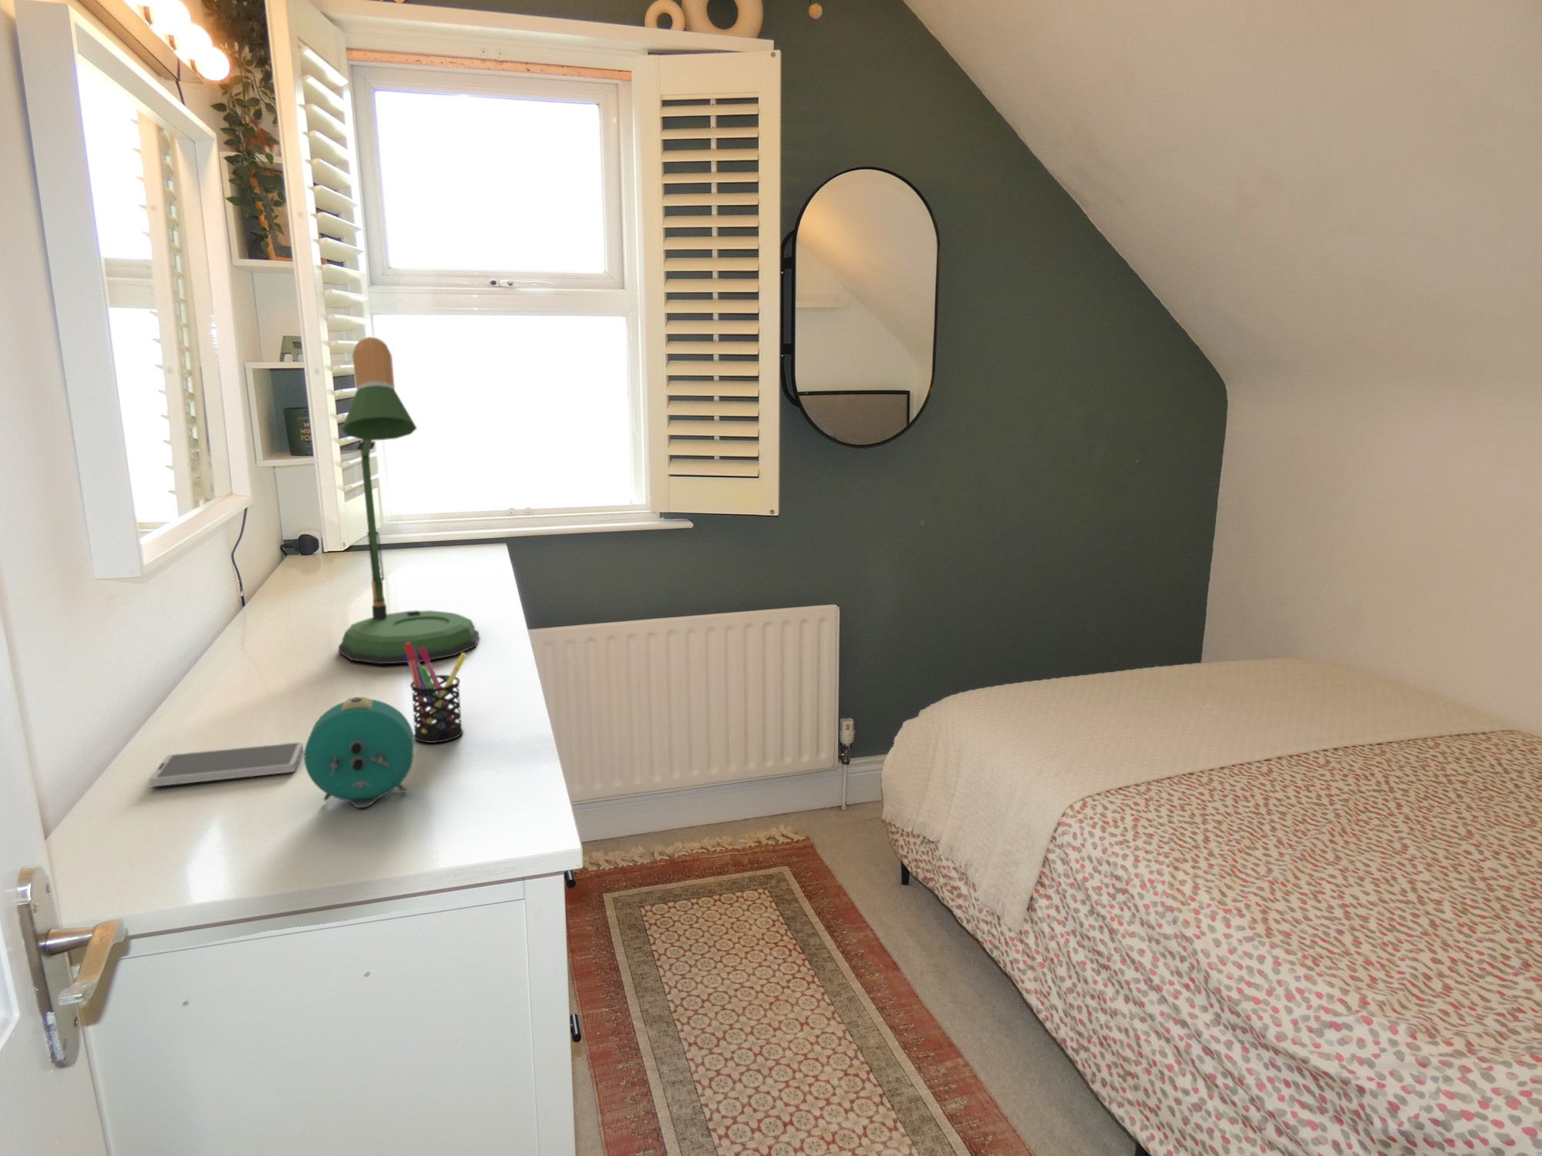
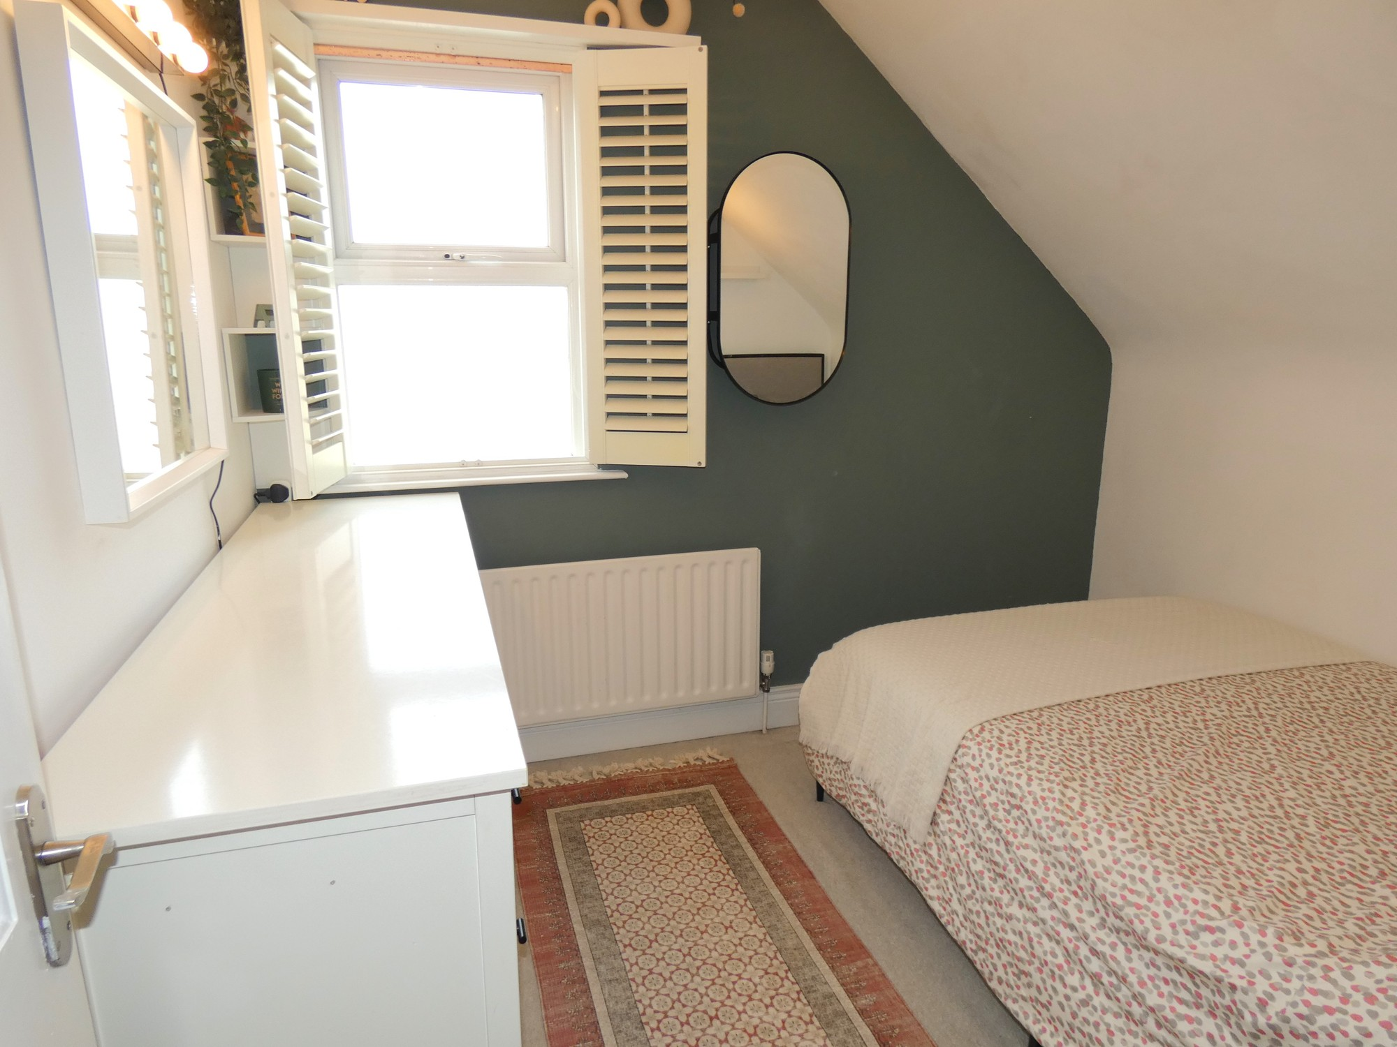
- smartphone (229, 764)
- desk lamp (373, 503)
- pen holder (431, 691)
- alarm clock (359, 752)
